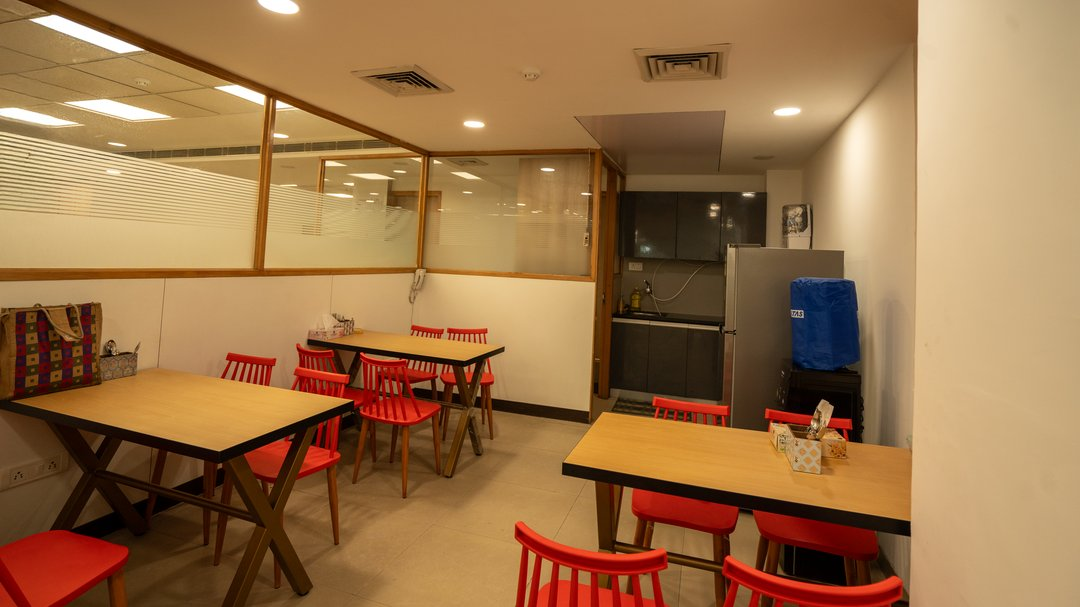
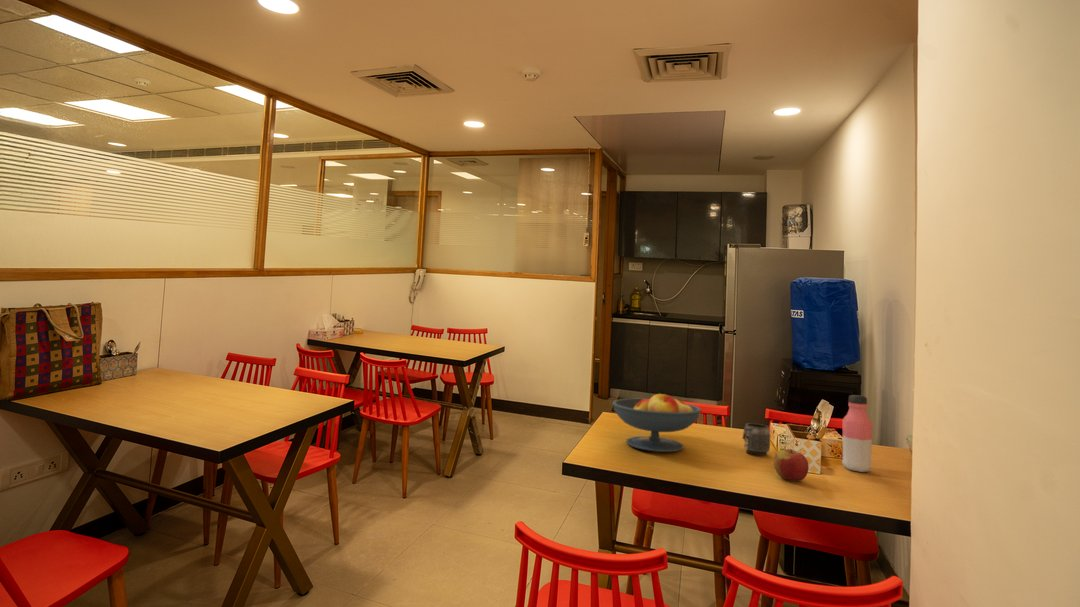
+ fruit bowl (655, 418)
+ mug (754, 437)
+ apple (790, 463)
+ water bottle (857, 432)
